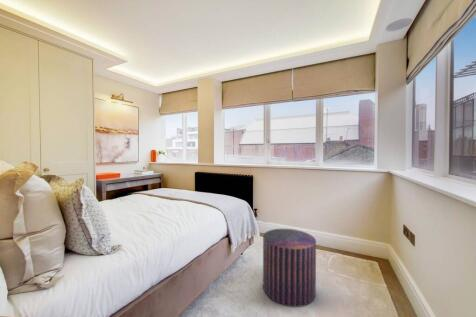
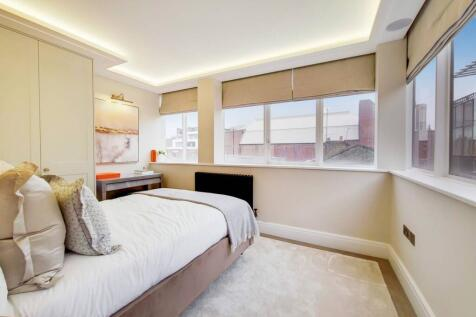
- stool (288, 262)
